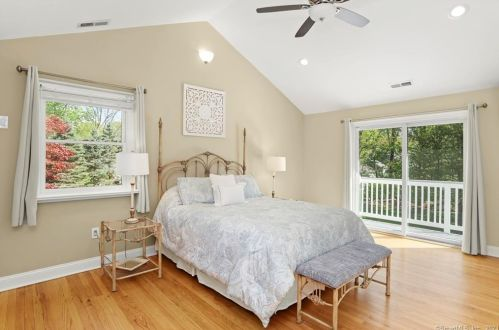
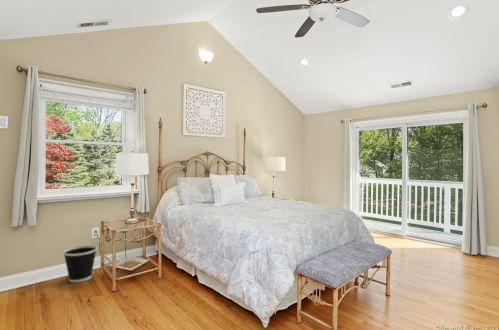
+ wastebasket (80, 264)
